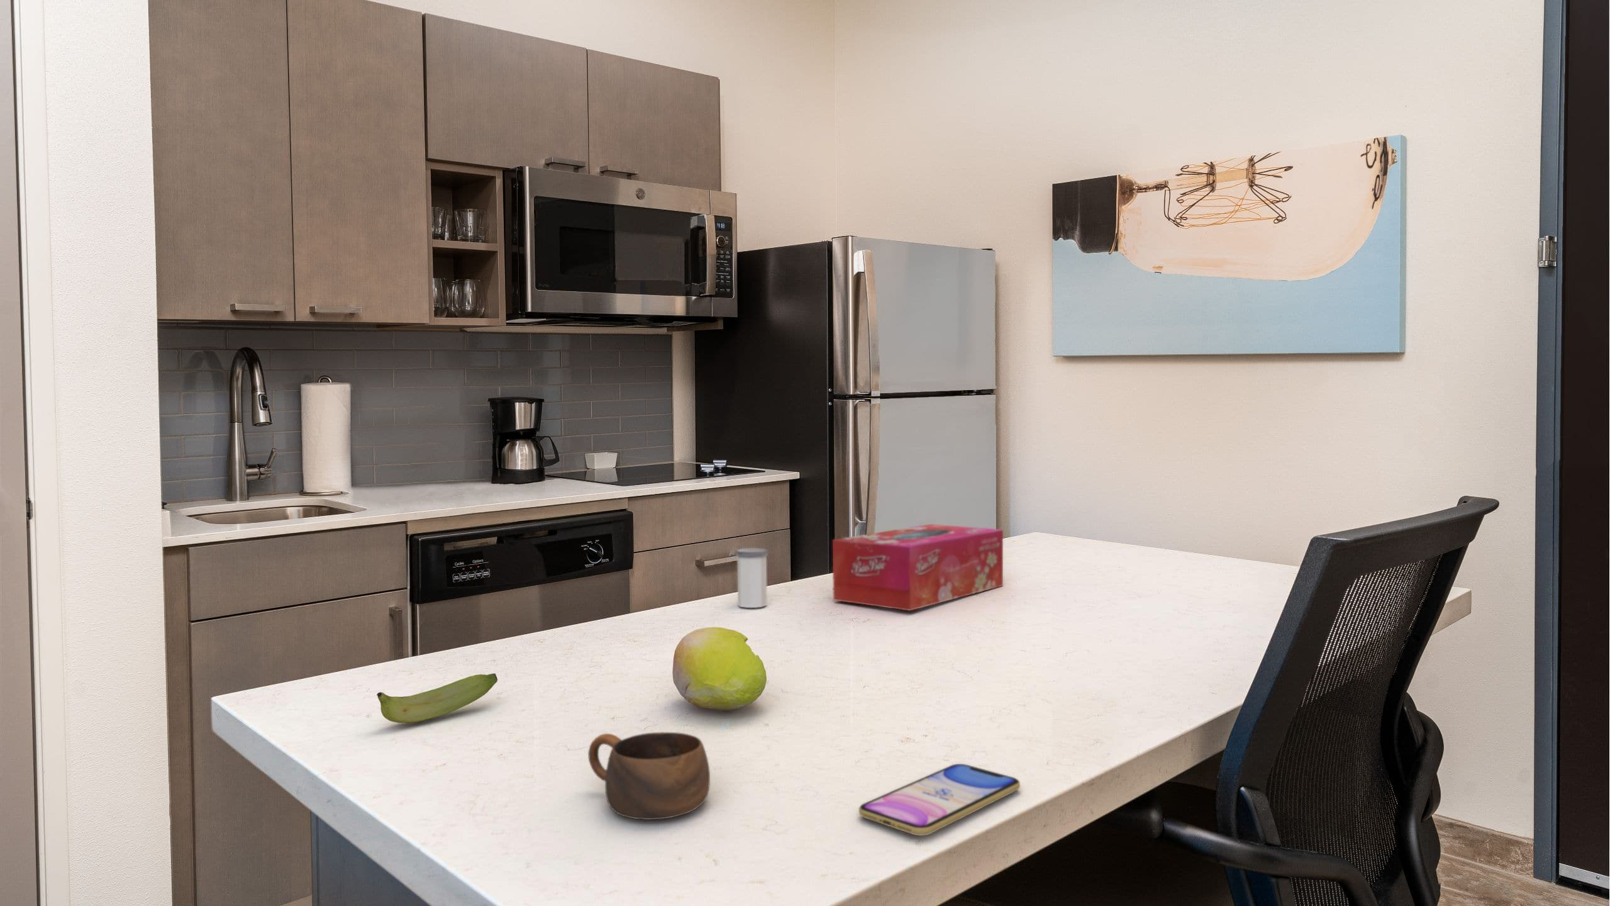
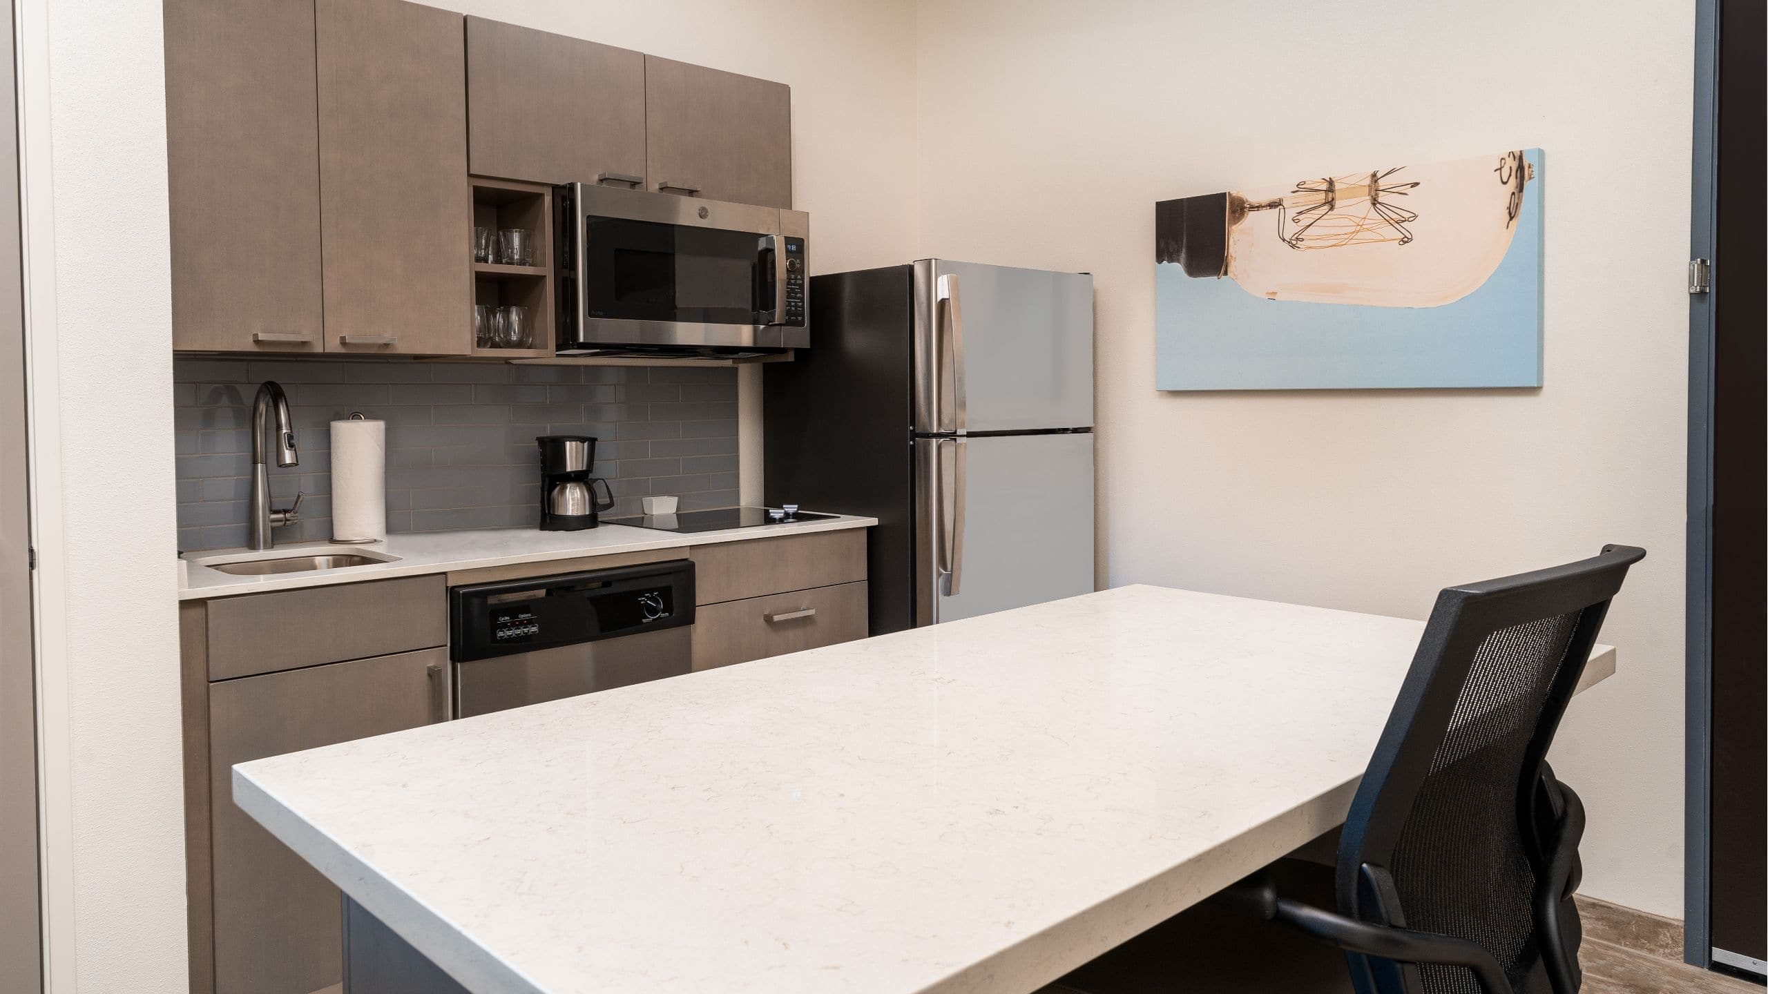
- salt shaker (752, 577)
- cup (647, 770)
- banana (438, 698)
- fruit (721, 668)
- smartphone (941, 798)
- tissue box (921, 563)
